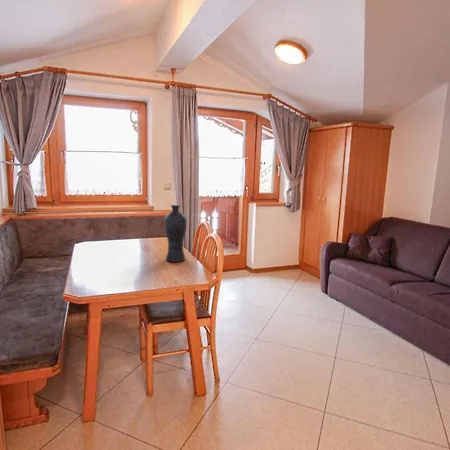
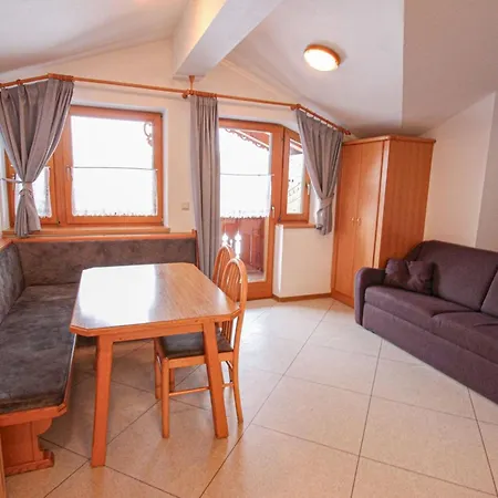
- vase (175, 232)
